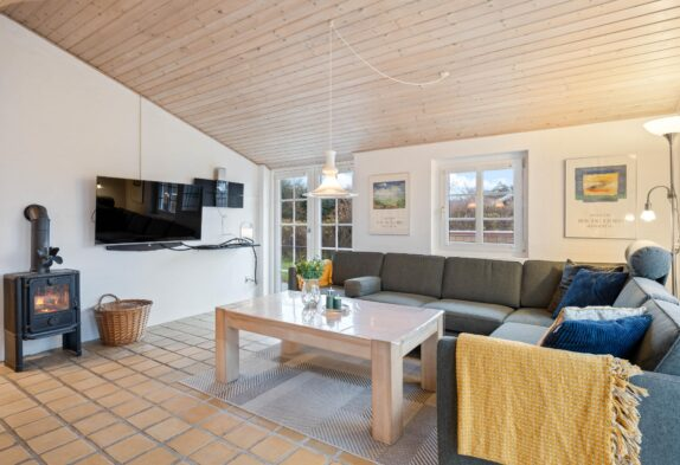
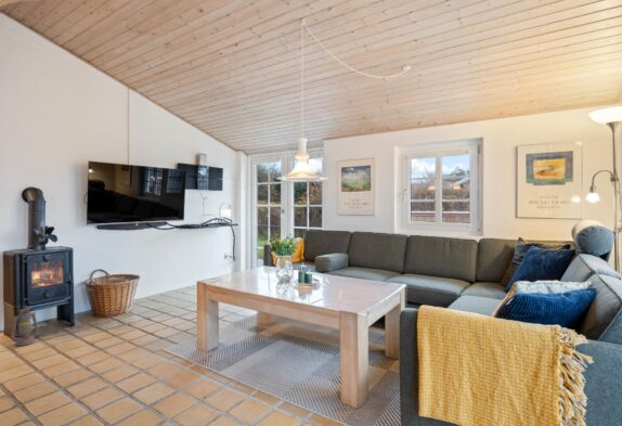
+ lantern (24, 325)
